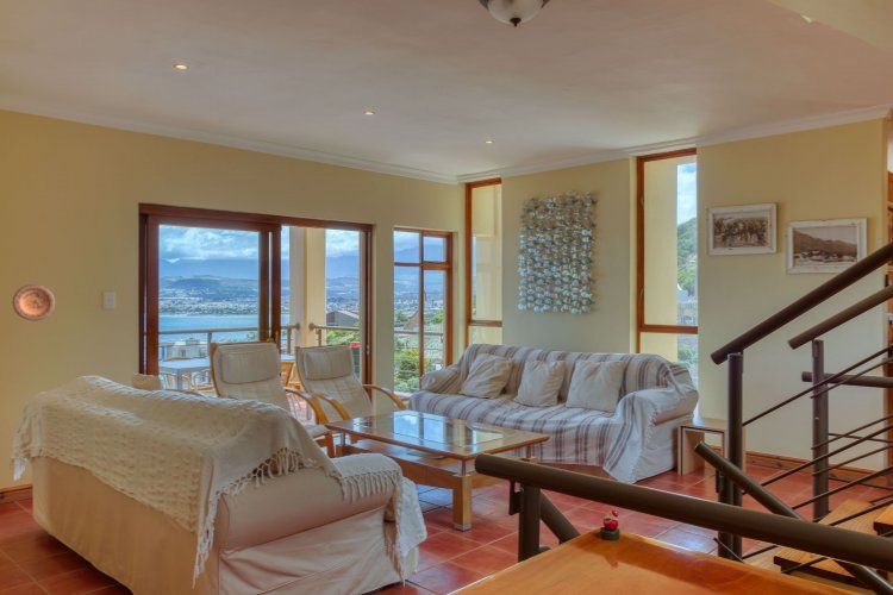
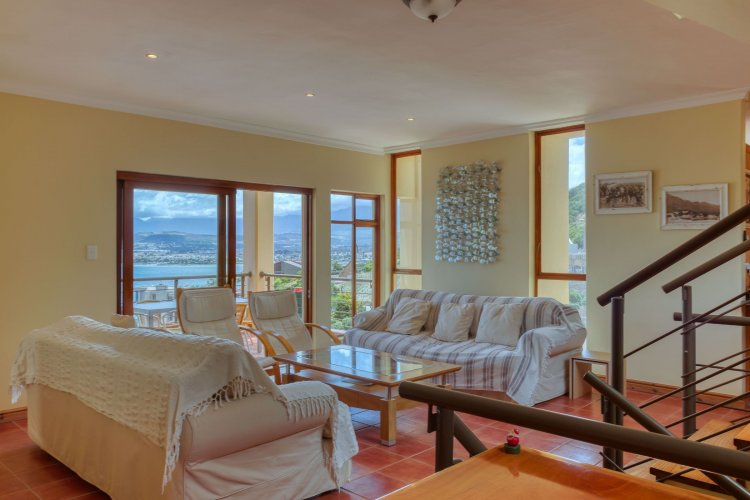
- decorative plate (33, 302)
